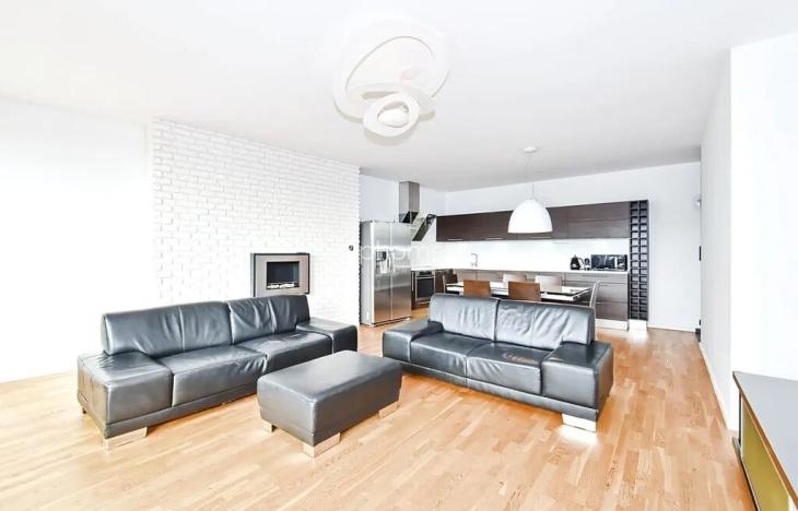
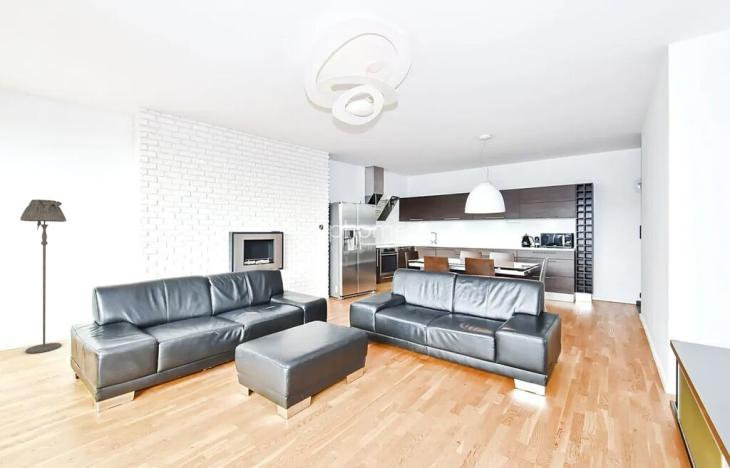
+ floor lamp (43, 274)
